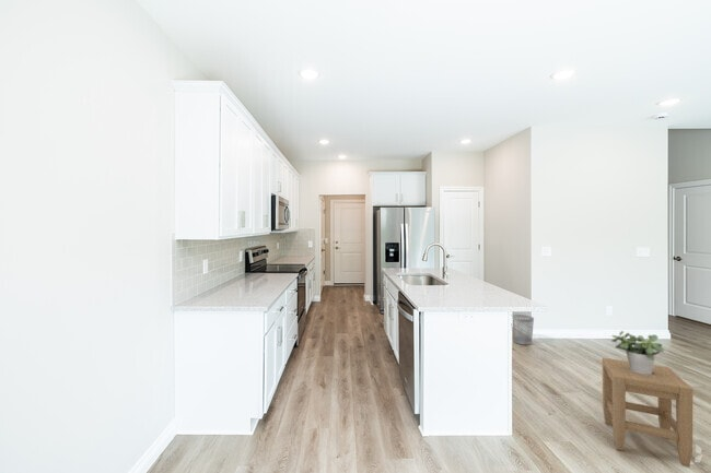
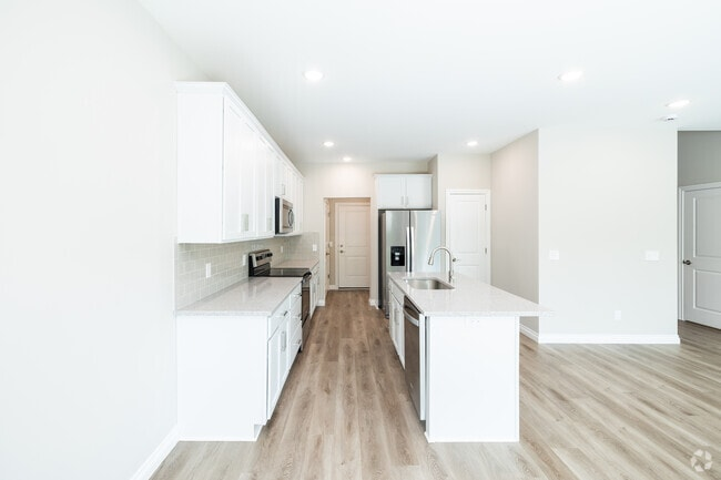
- potted plant (638, 352)
- stool (642, 406)
- wastebasket (522, 329)
